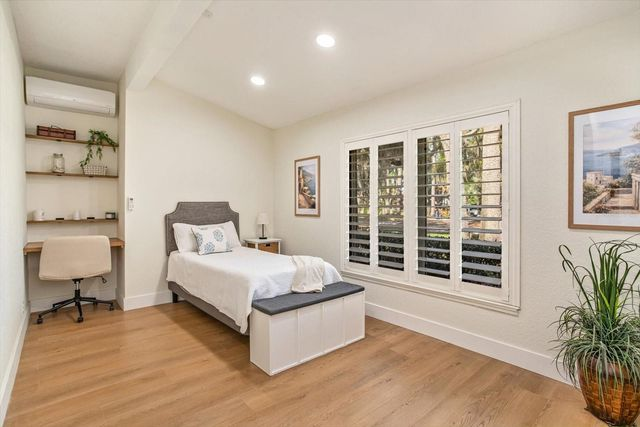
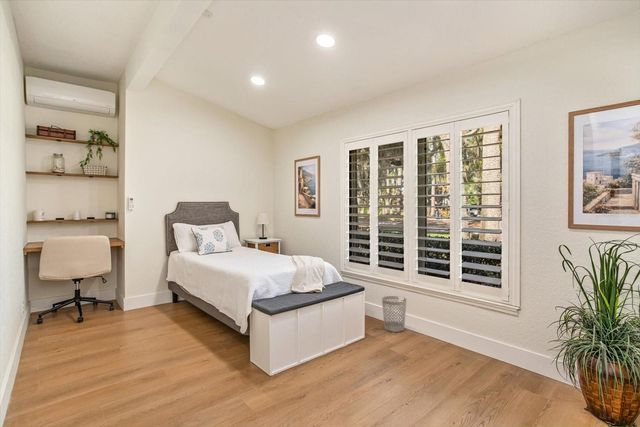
+ wastebasket (393, 313)
